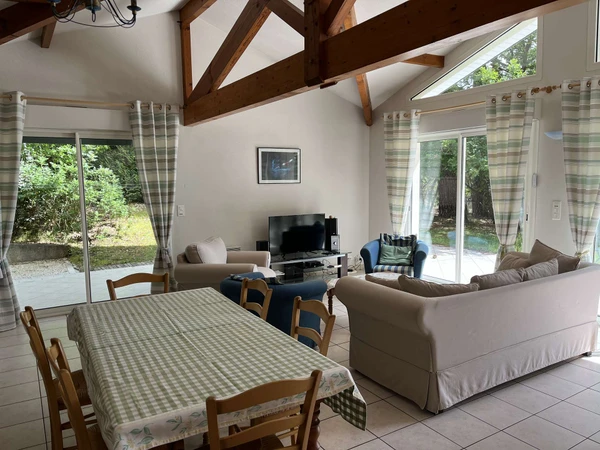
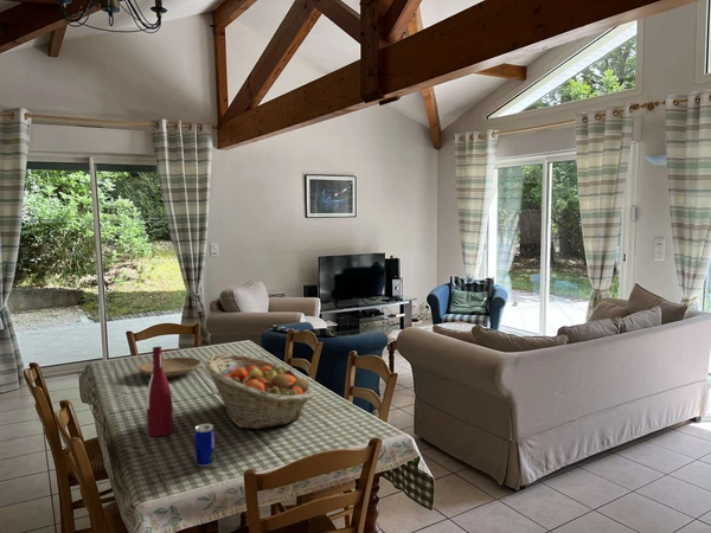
+ fruit basket (258, 385)
+ alcohol (159, 390)
+ beer can (204, 444)
+ plate (171, 368)
